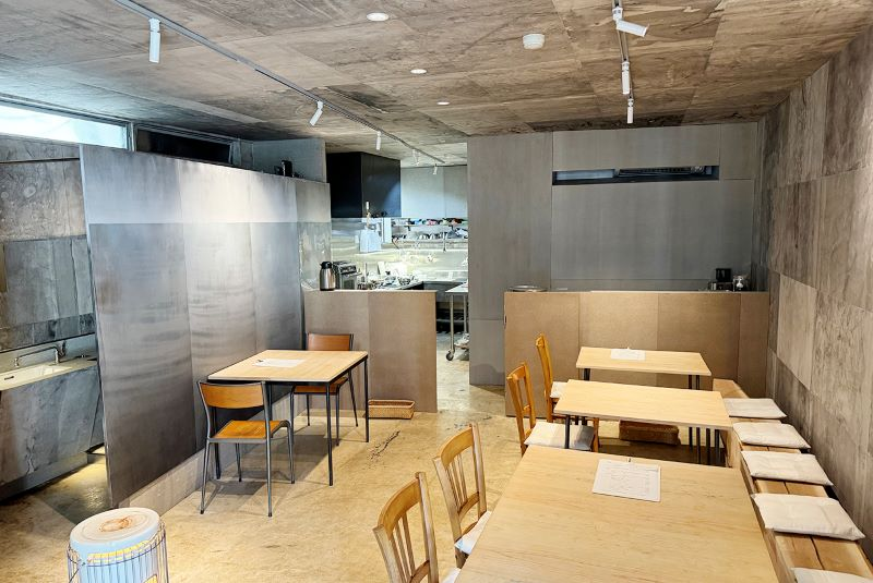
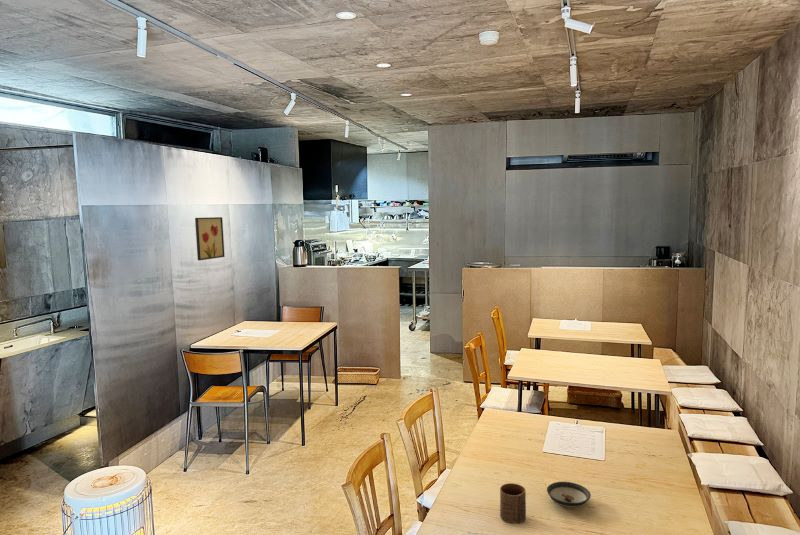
+ wall art (209, 238)
+ saucer (568, 496)
+ cup (513, 503)
